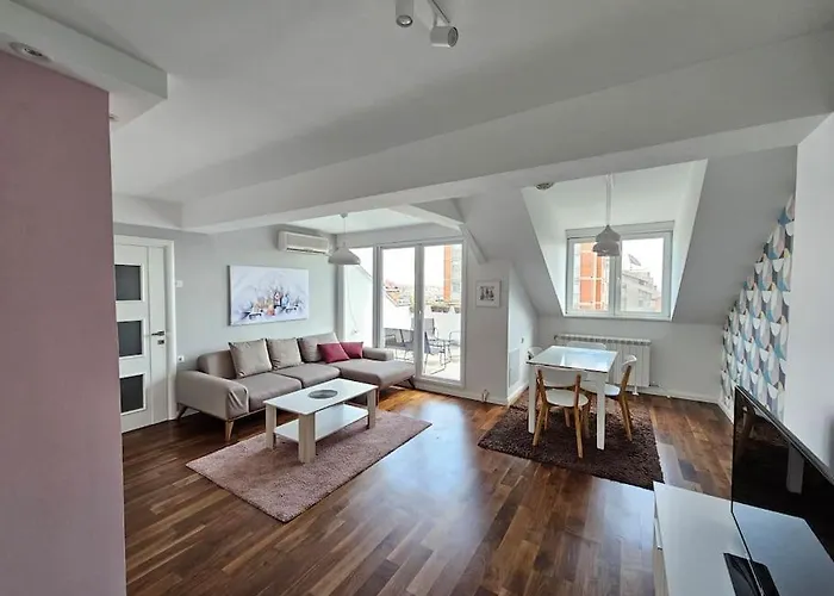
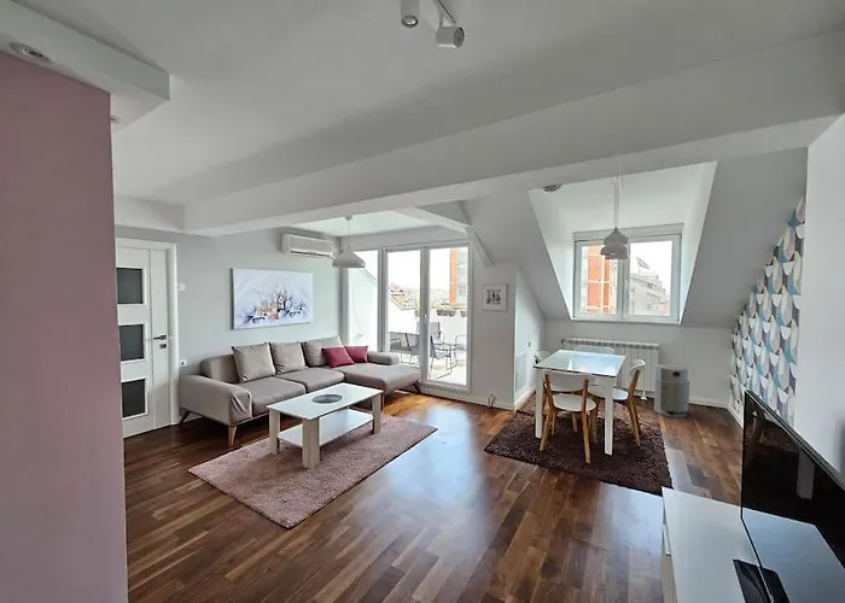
+ air purifier (670, 390)
